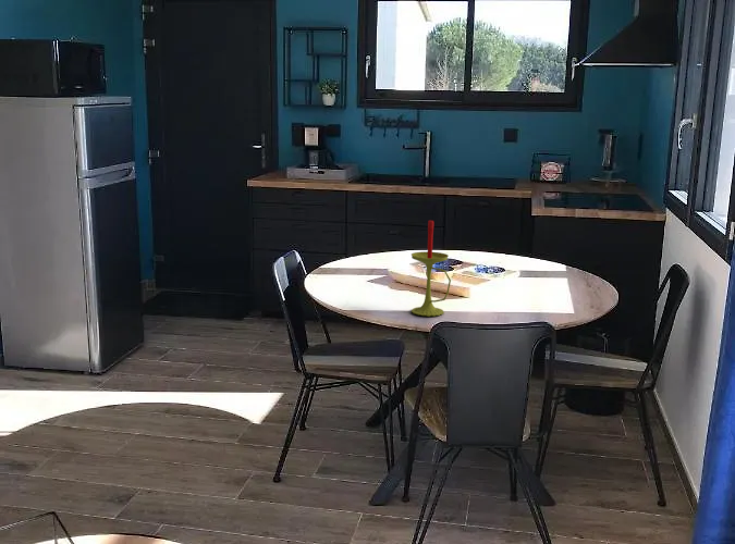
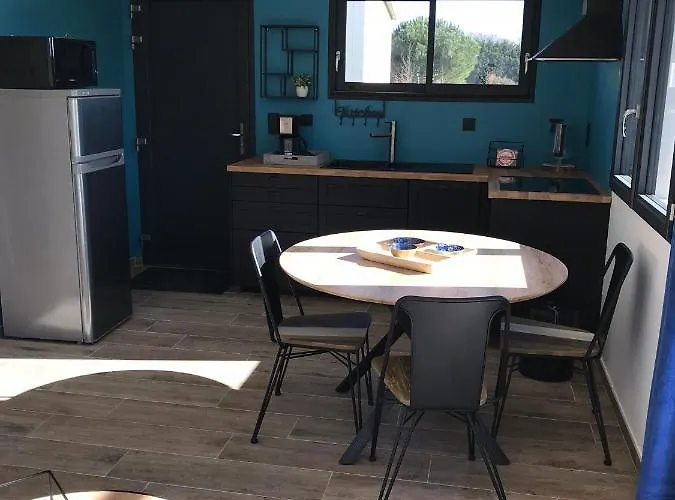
- candle (430, 265)
